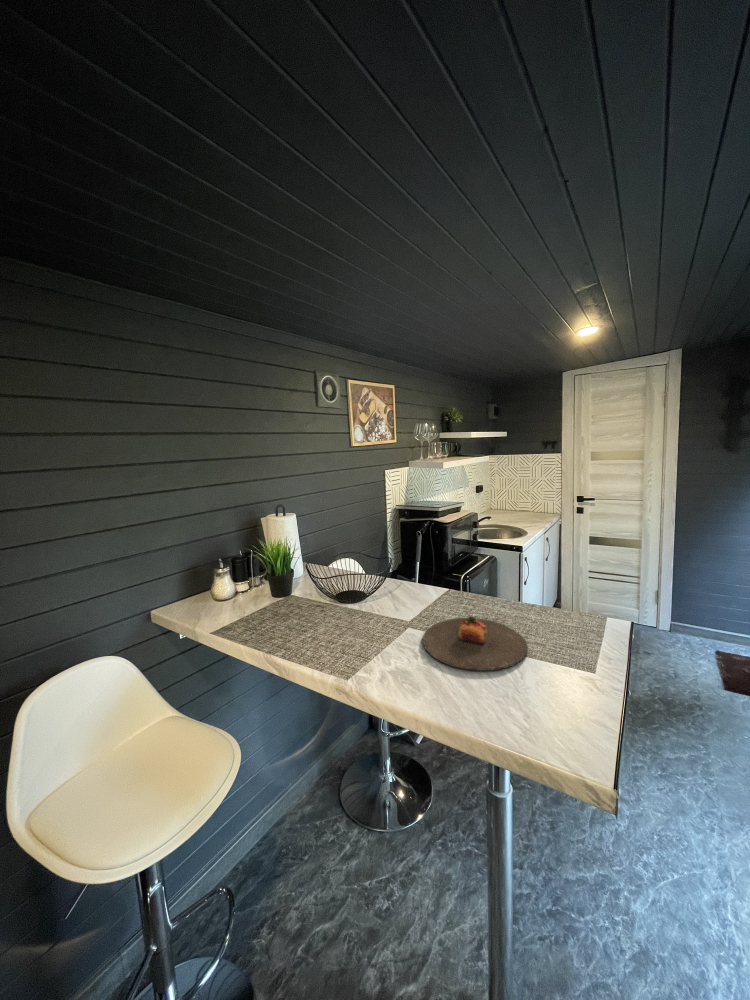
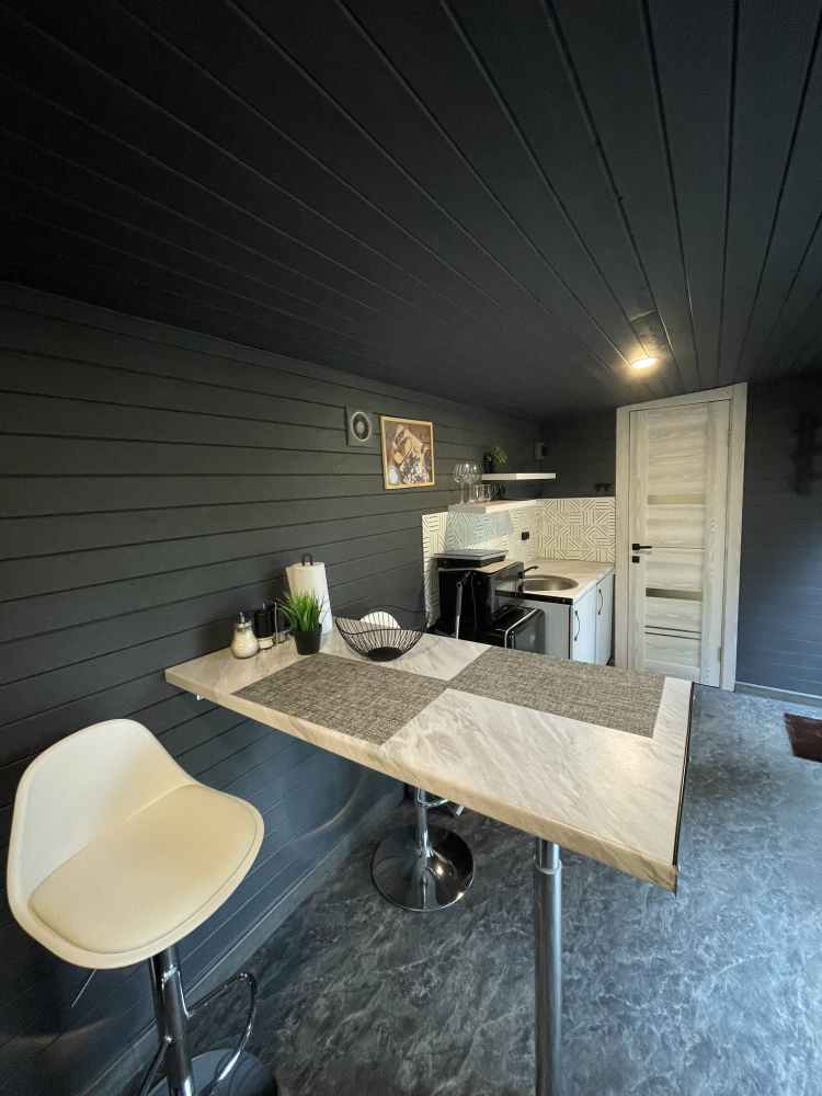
- plate (473, 629)
